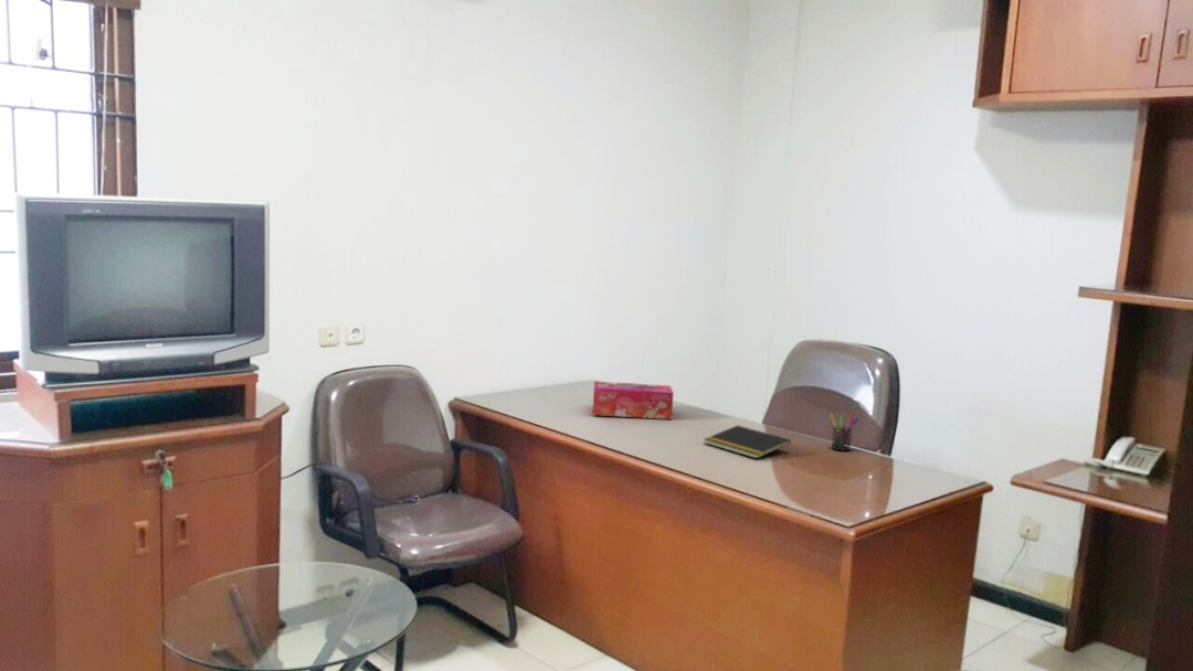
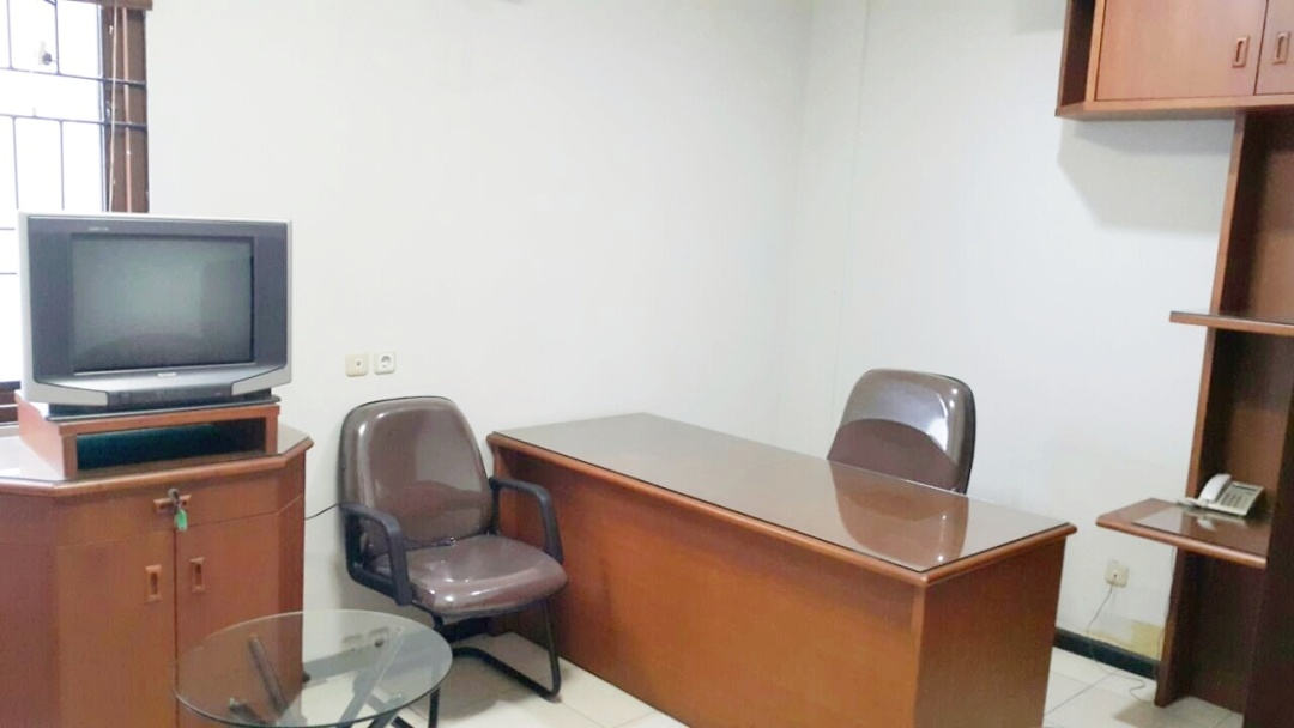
- pen holder (843, 429)
- notepad (747, 440)
- tissue box (632, 400)
